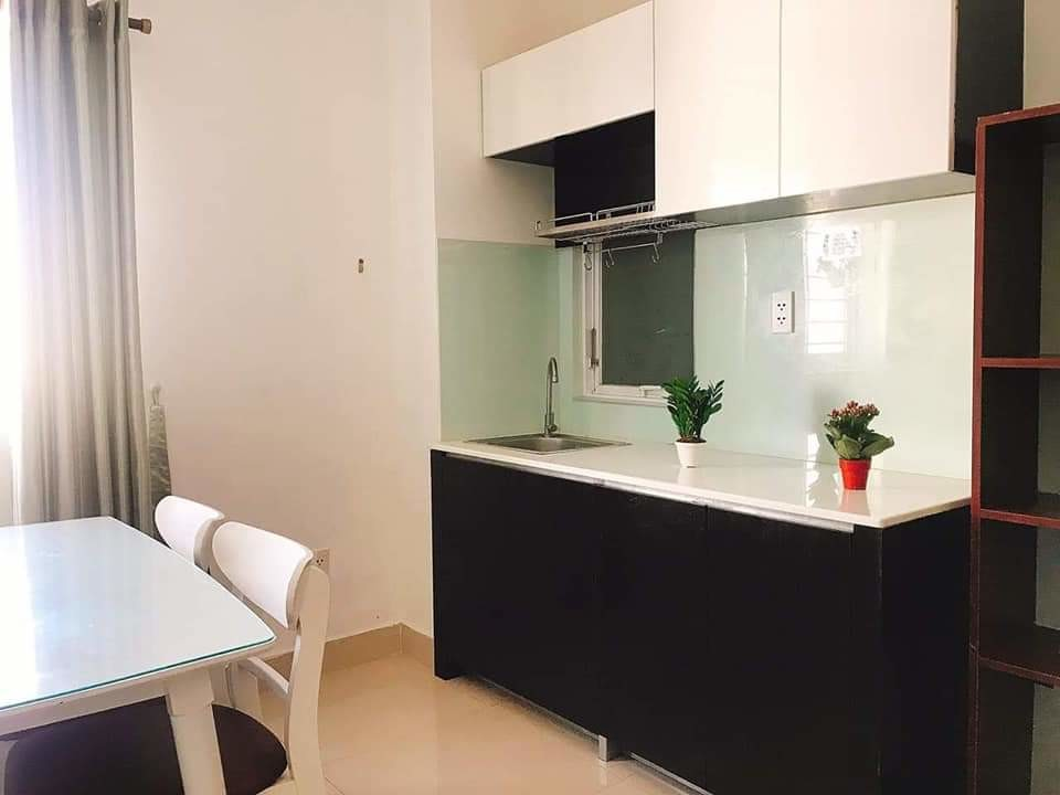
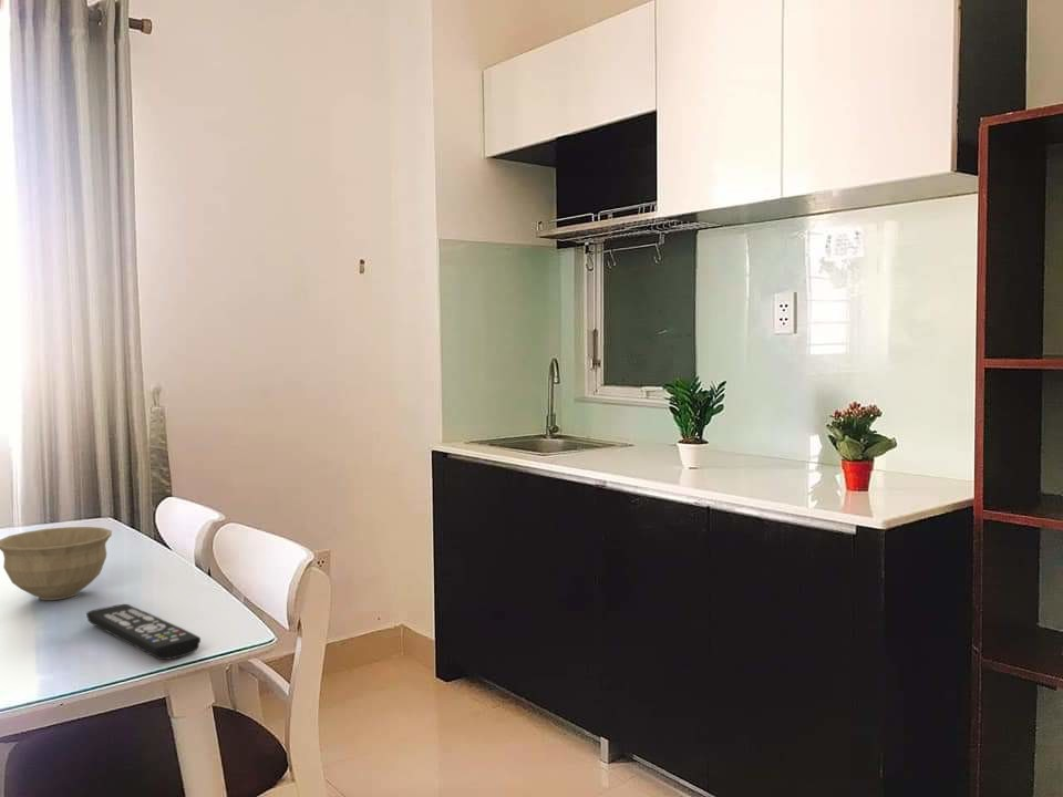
+ bowl (56, 566)
+ remote control (141, 630)
